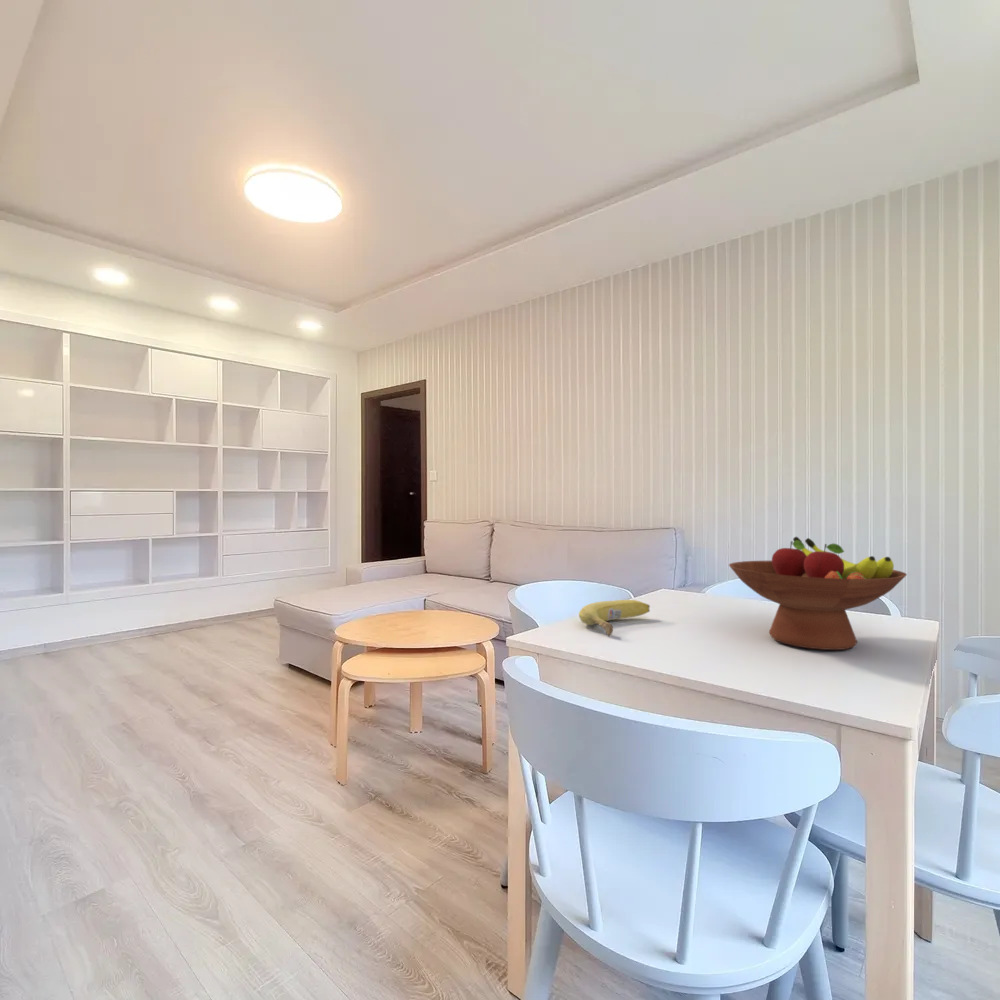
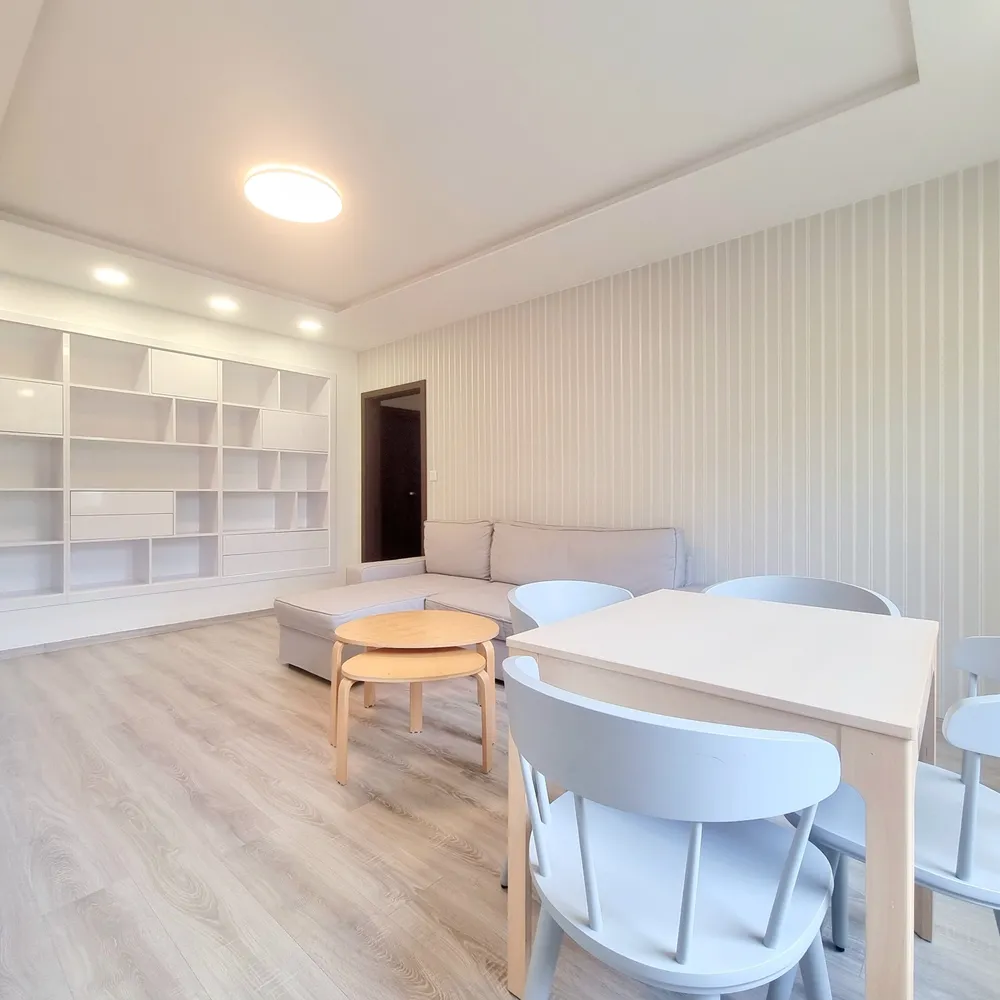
- fruit bowl (811, 590)
- fruit (616, 615)
